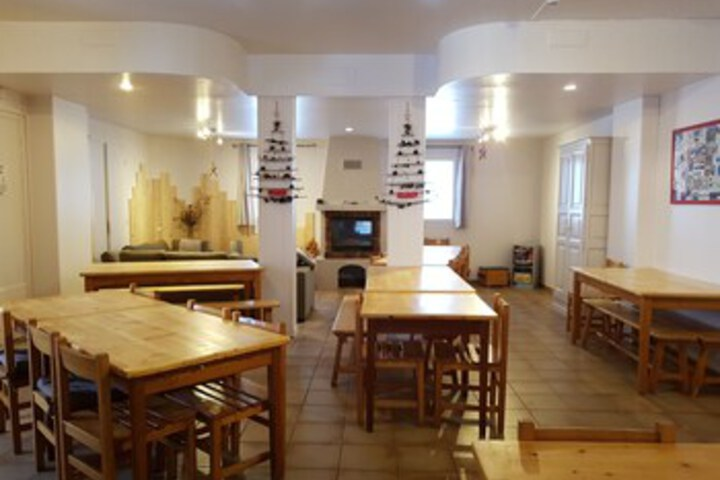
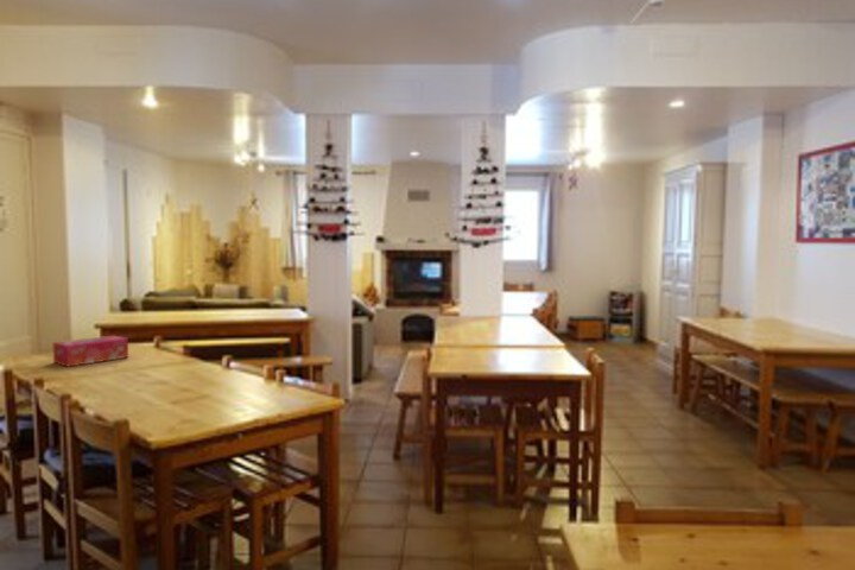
+ tissue box (91, 349)
